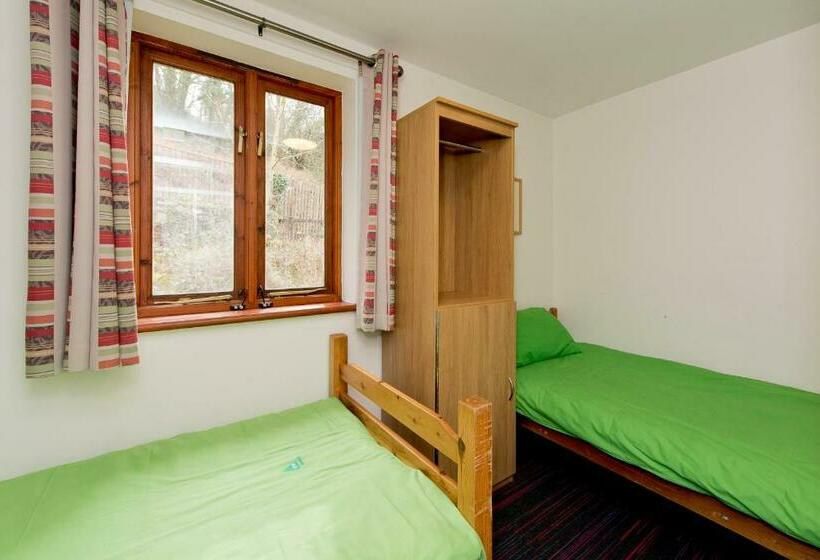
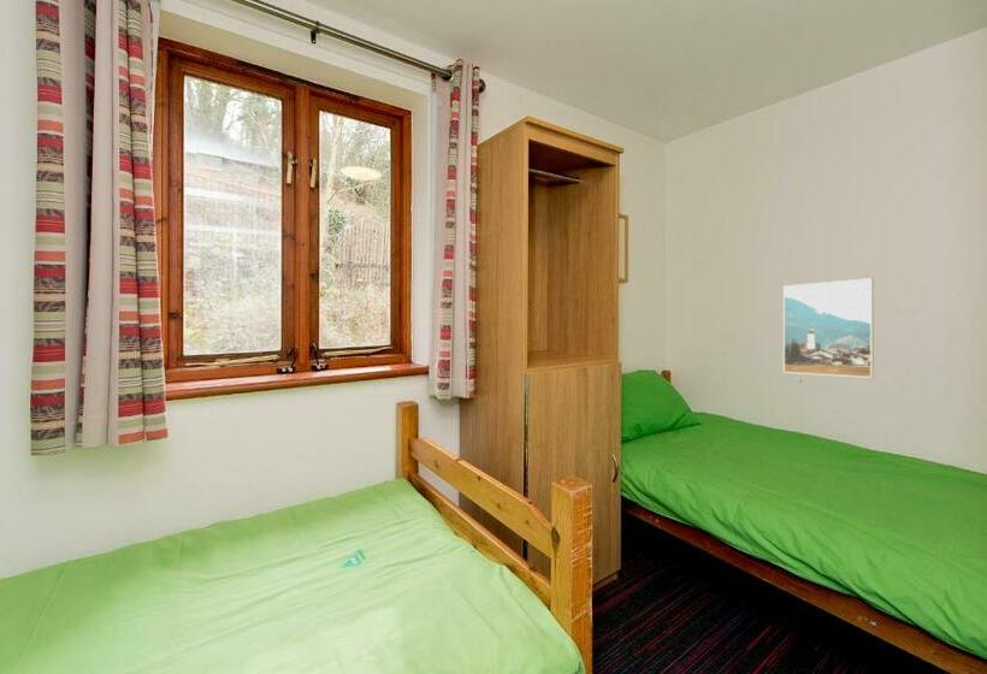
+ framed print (825, 329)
